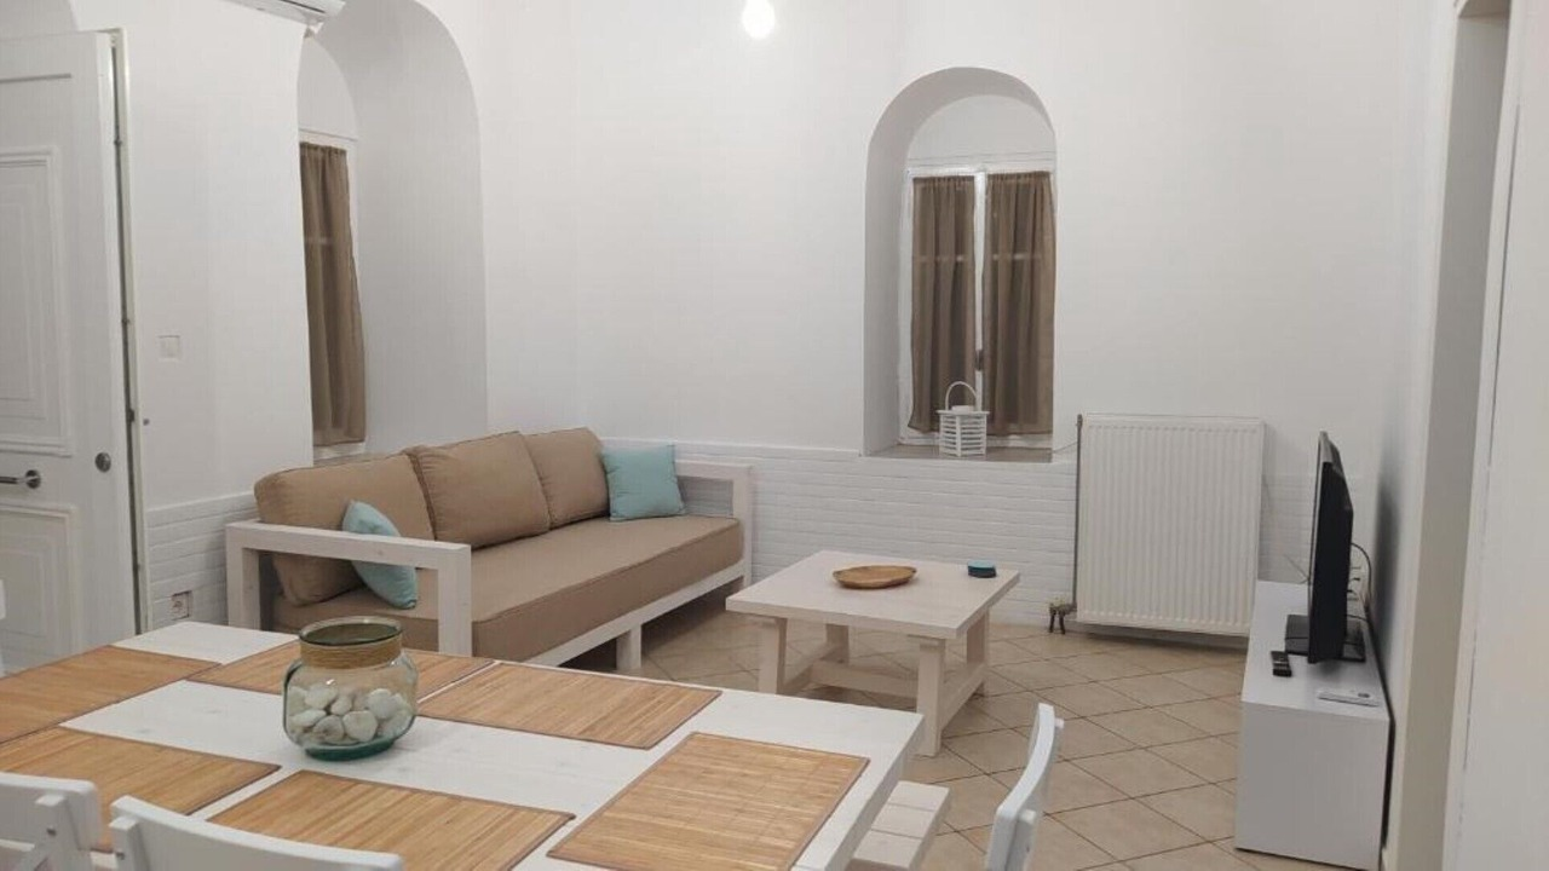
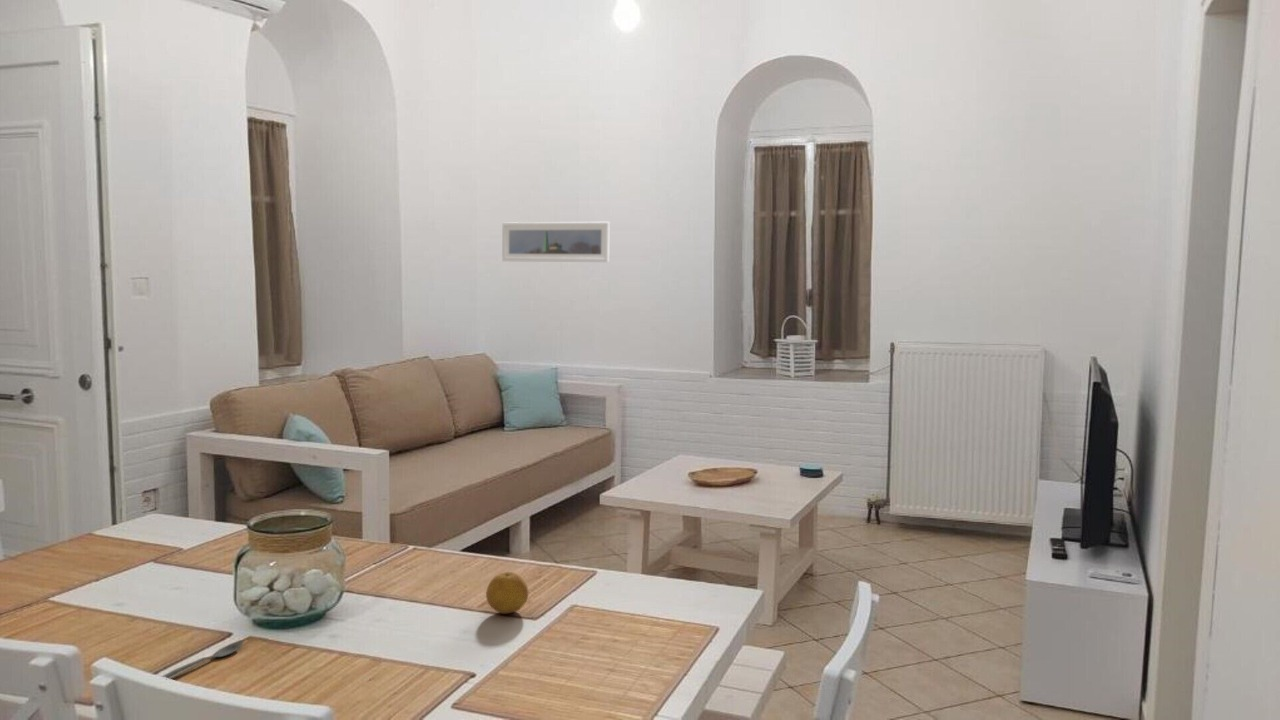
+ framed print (554, 242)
+ spoon (197, 662)
+ fruit (507, 593)
